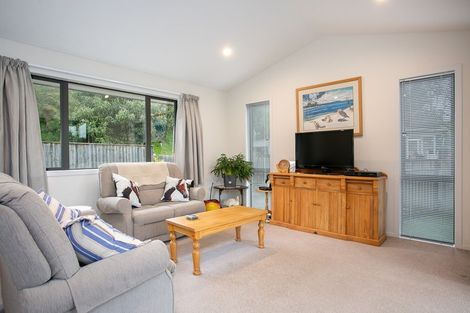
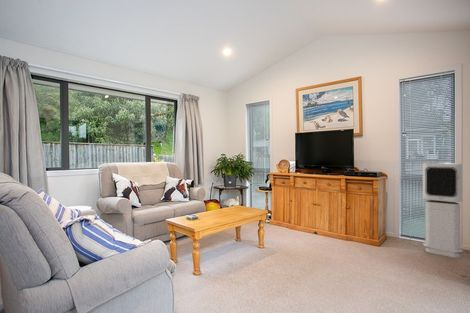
+ air purifier (442, 207)
